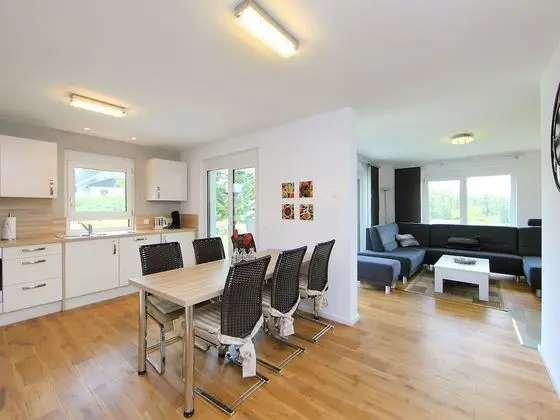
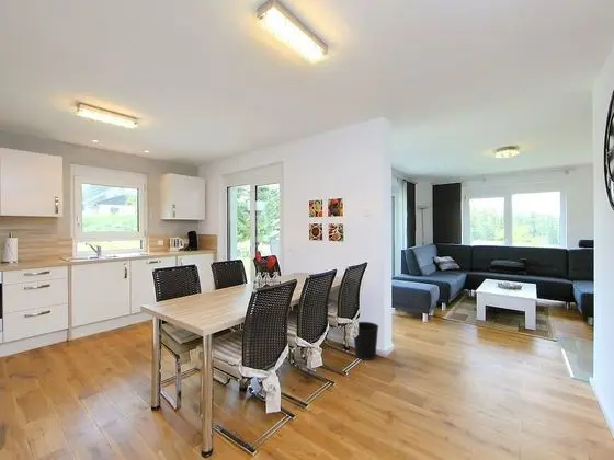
+ wastebasket (365, 341)
